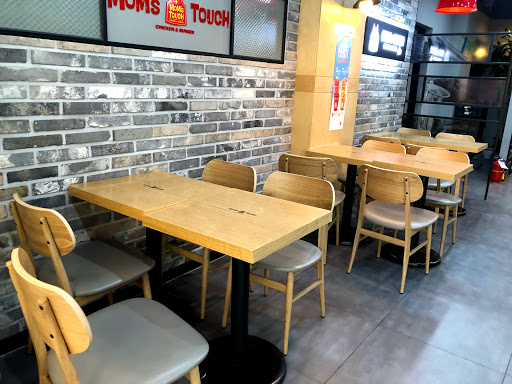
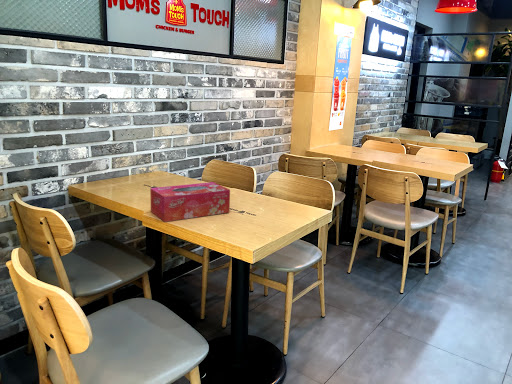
+ tissue box (190, 200)
